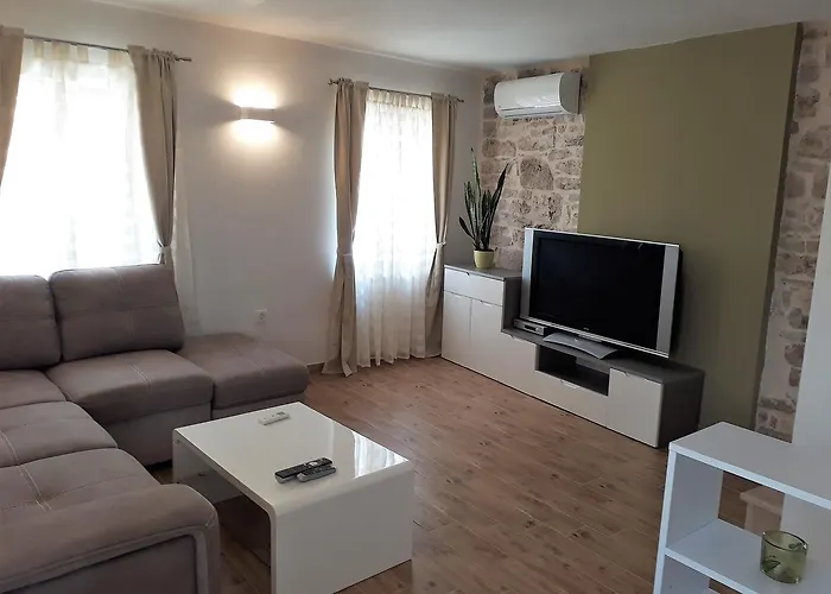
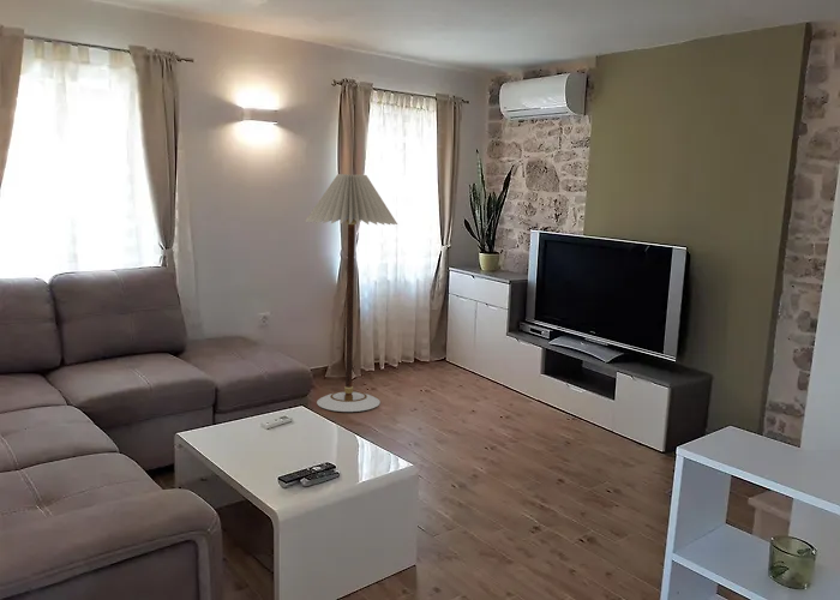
+ floor lamp (349, 290)
